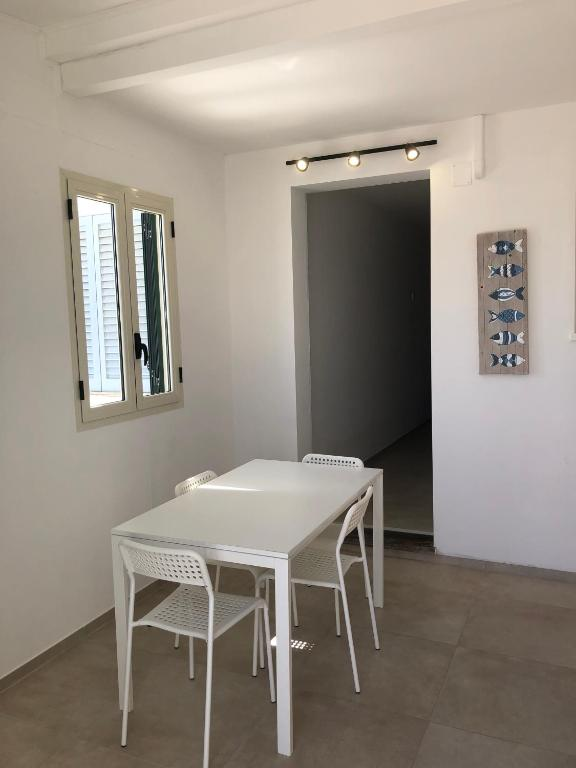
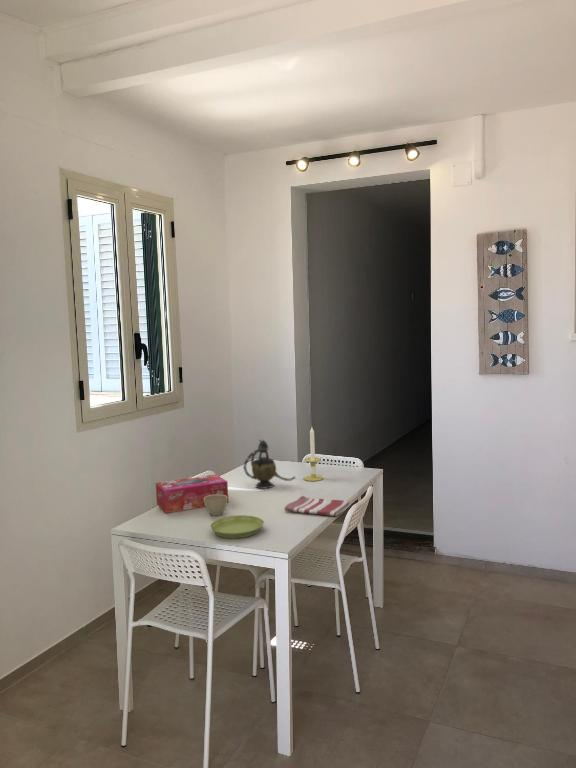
+ flower pot (216, 505)
+ teapot (270, 463)
+ candle (312, 452)
+ dish towel (317, 505)
+ saucer (237, 527)
+ tissue box (191, 492)
